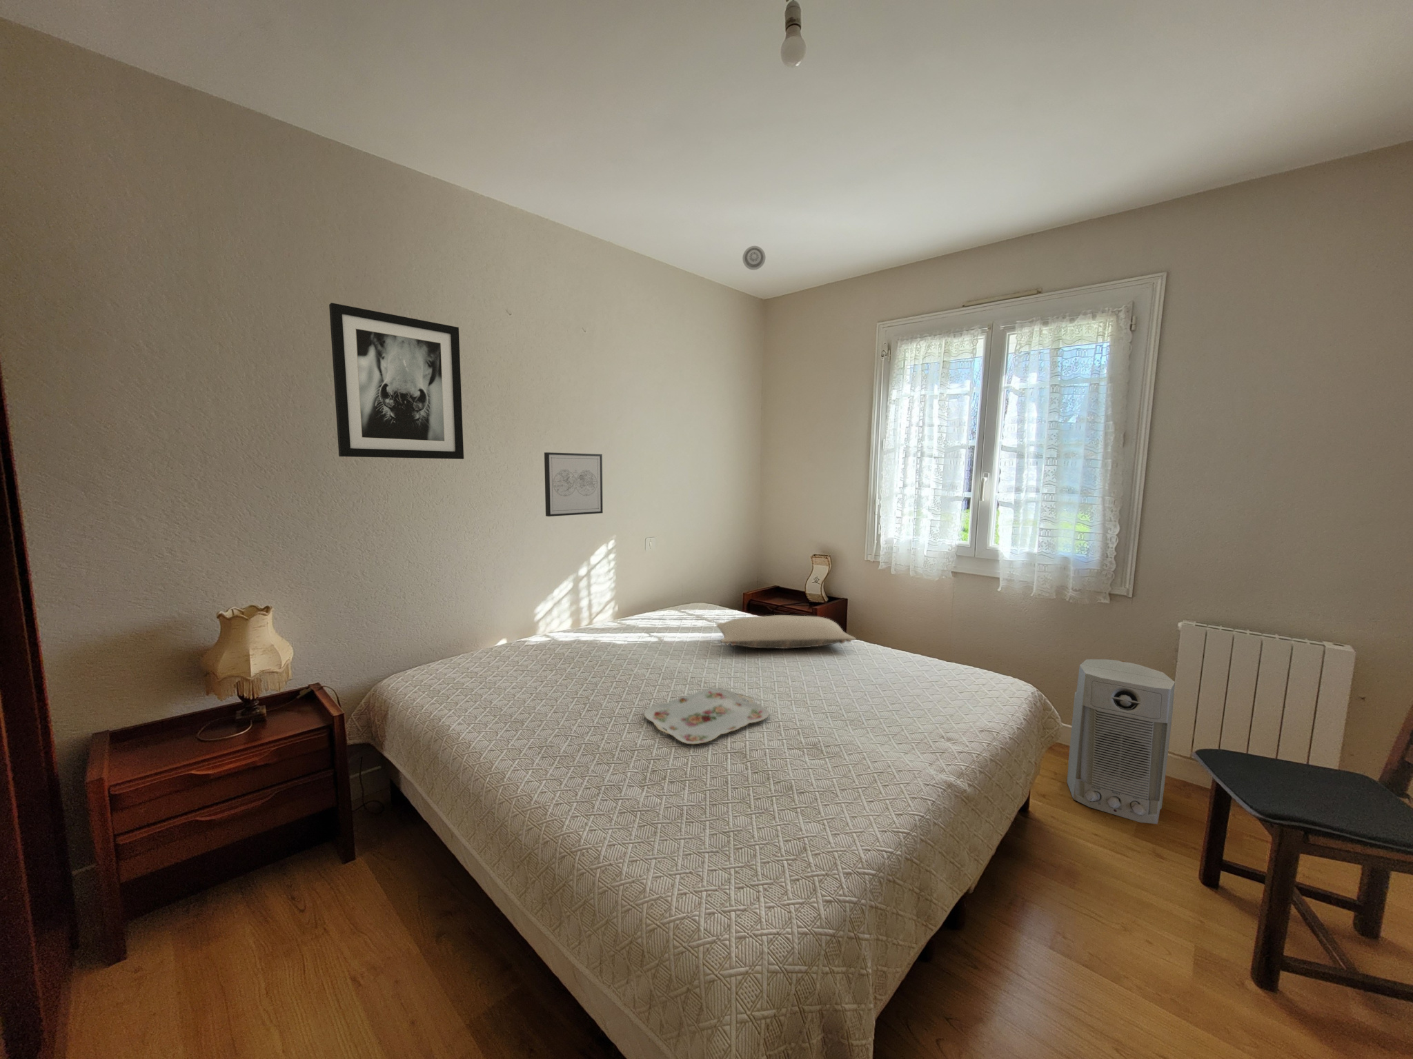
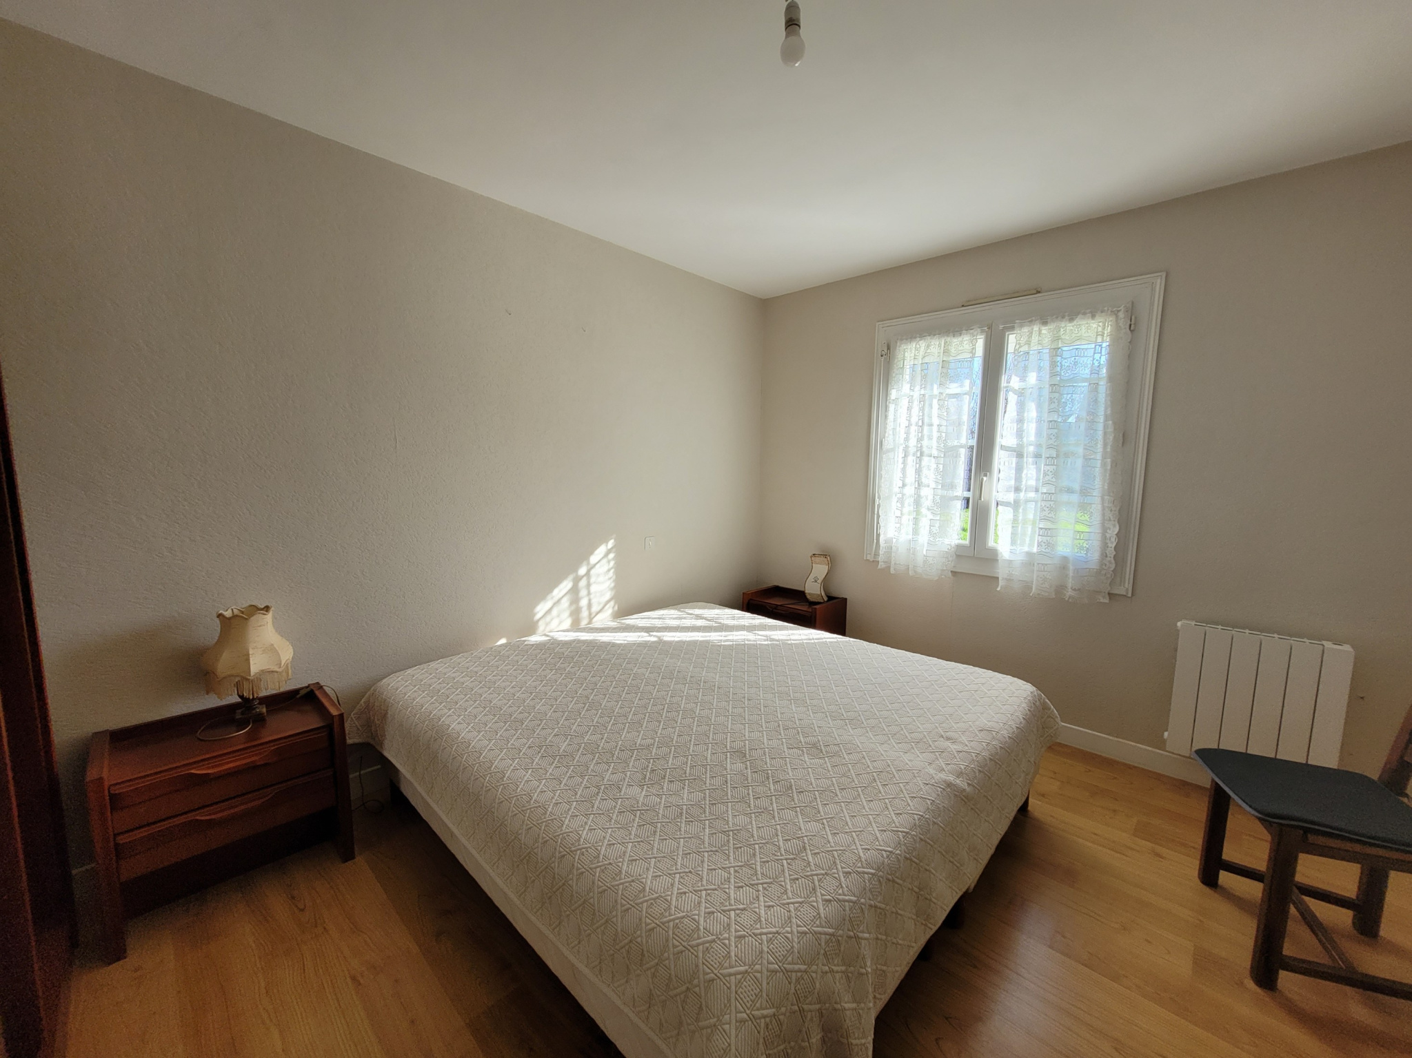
- wall art (575, 484)
- air purifier (1118, 733)
- smoke detector (753, 257)
- wall art (402, 388)
- pillow (782, 630)
- serving tray (706, 713)
